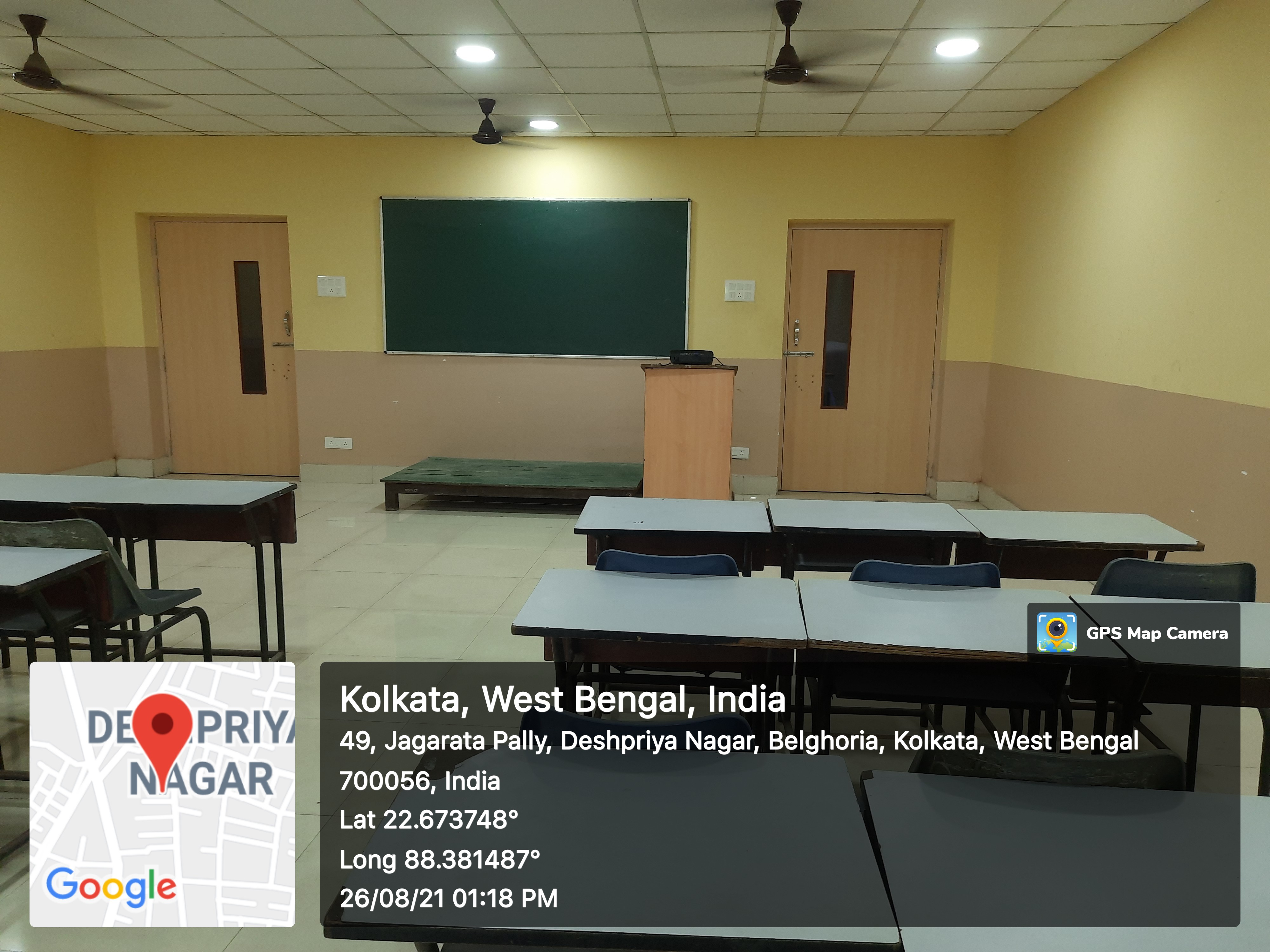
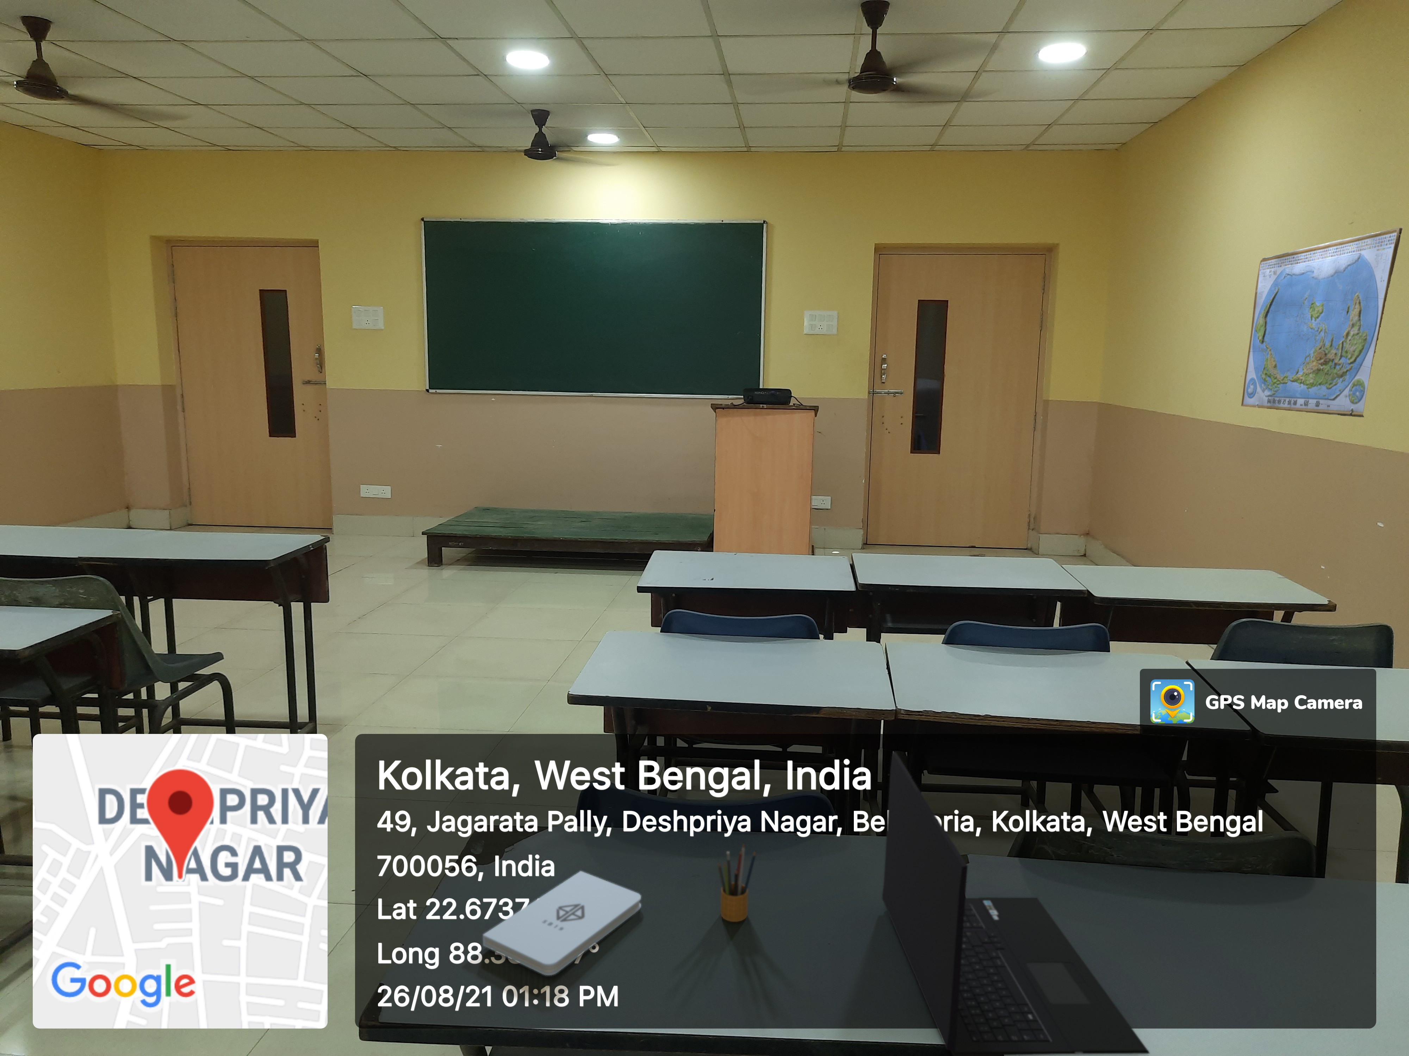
+ world map (1309, 329)
+ laptop (1005, 897)
+ pencil box (736, 884)
+ notepad (567, 920)
